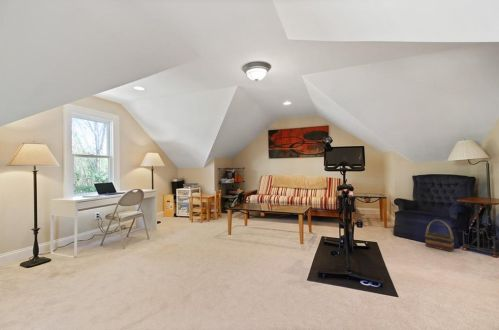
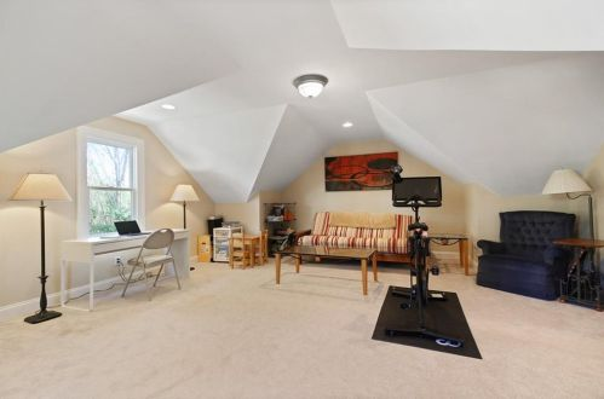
- basket (438, 234)
